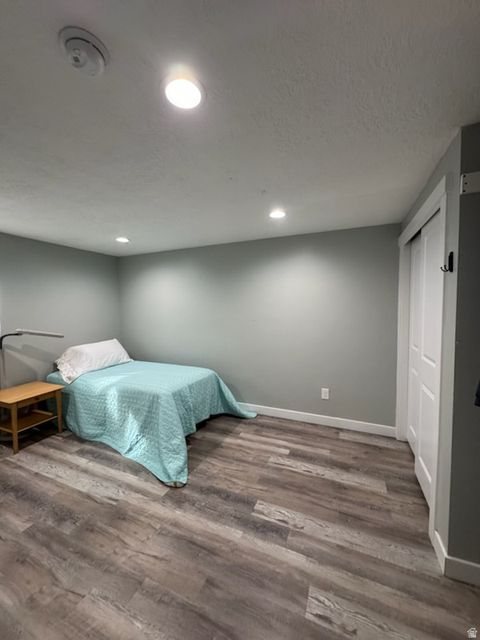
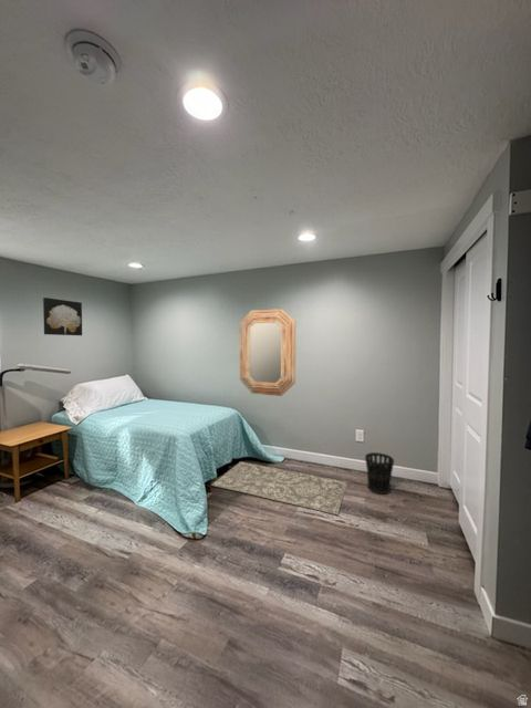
+ wastebasket (378, 472)
+ wall art (63, 317)
+ home mirror (266, 352)
+ rug (280, 482)
